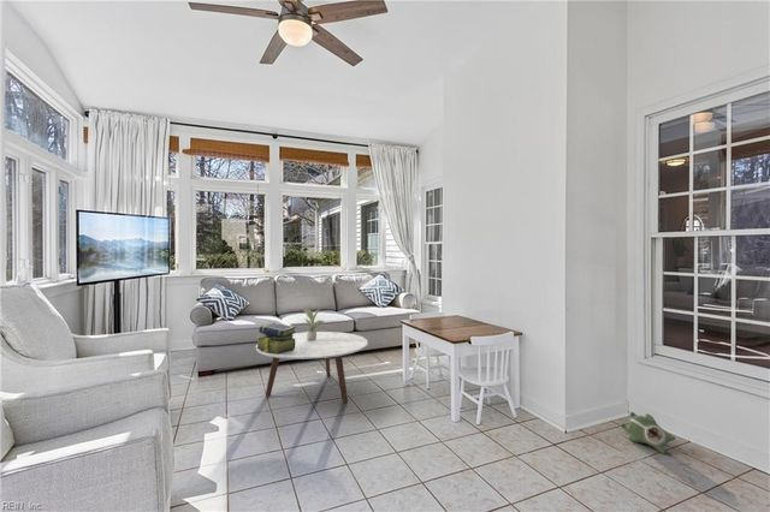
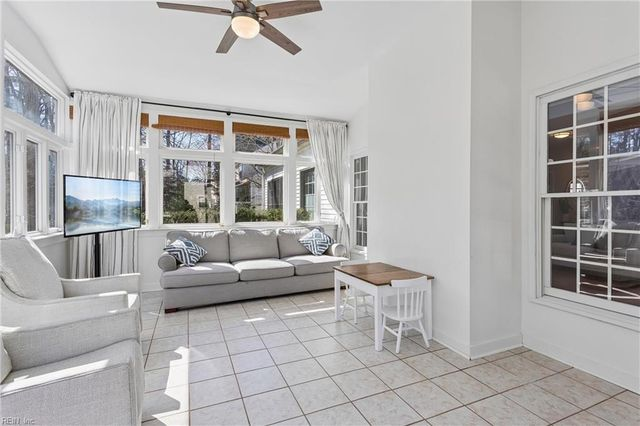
- plush toy (646, 429)
- potted plant (314, 323)
- coffee table (312, 358)
- stack of books (277, 337)
